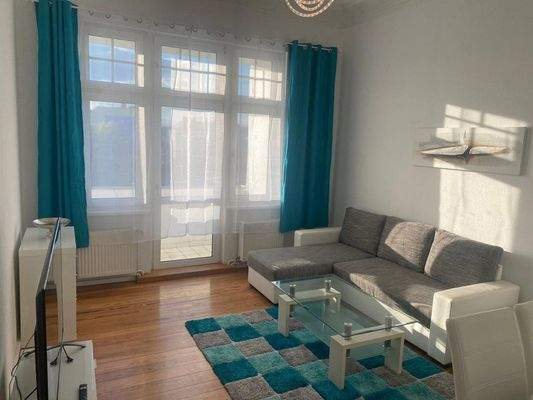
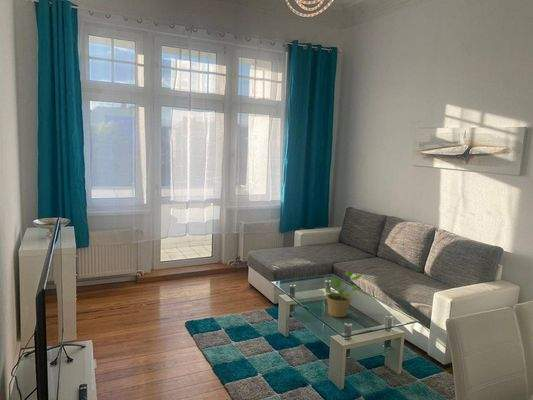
+ potted plant (339, 294)
